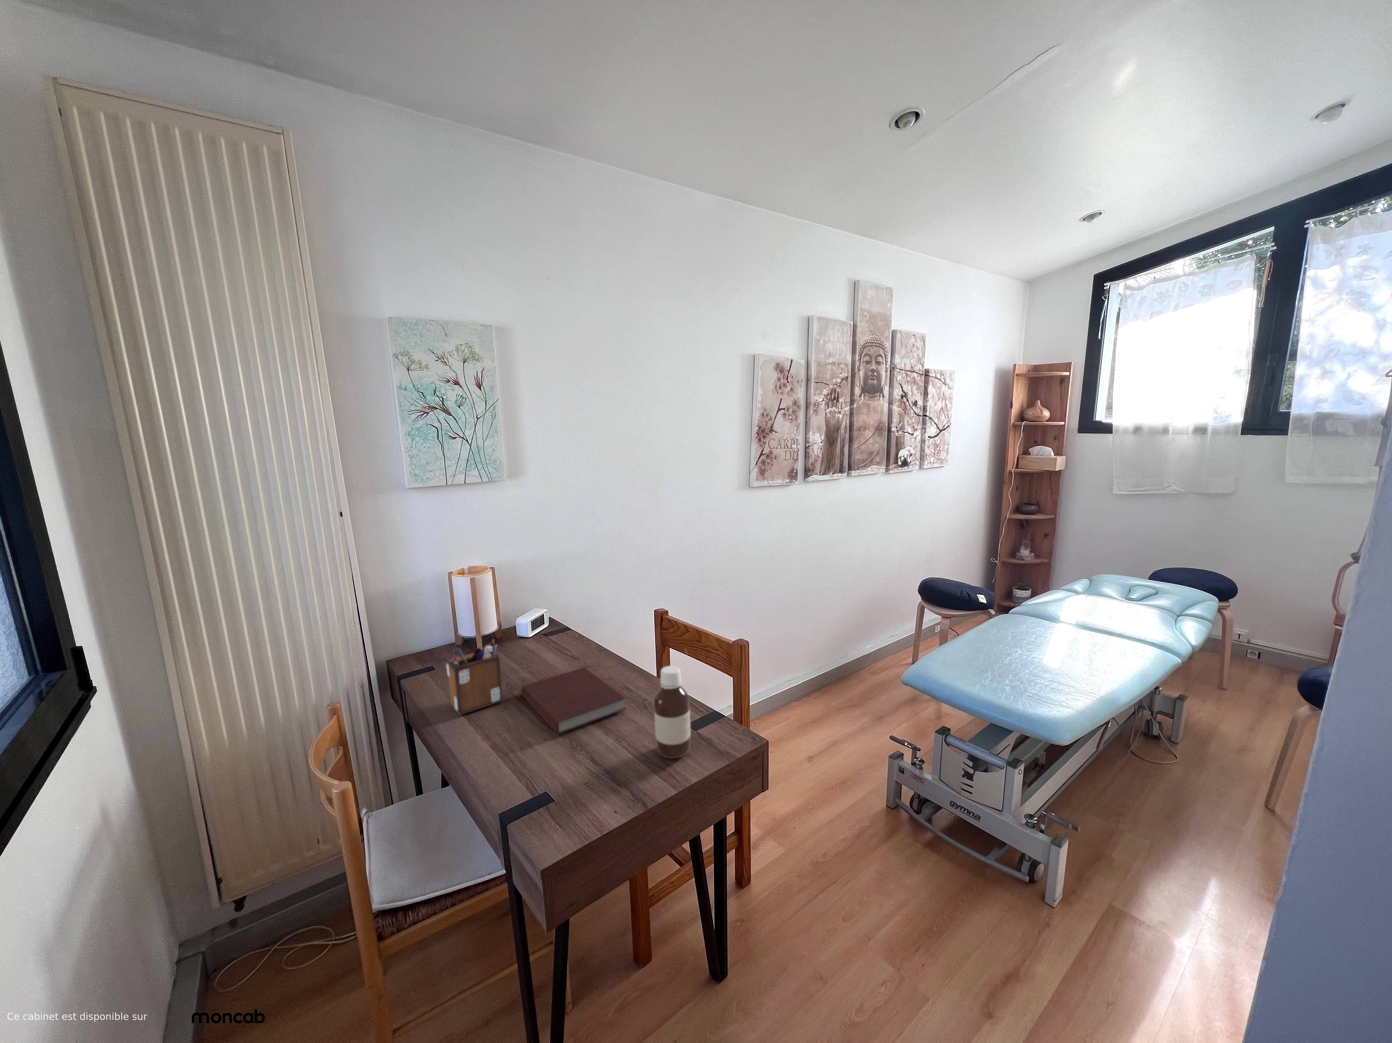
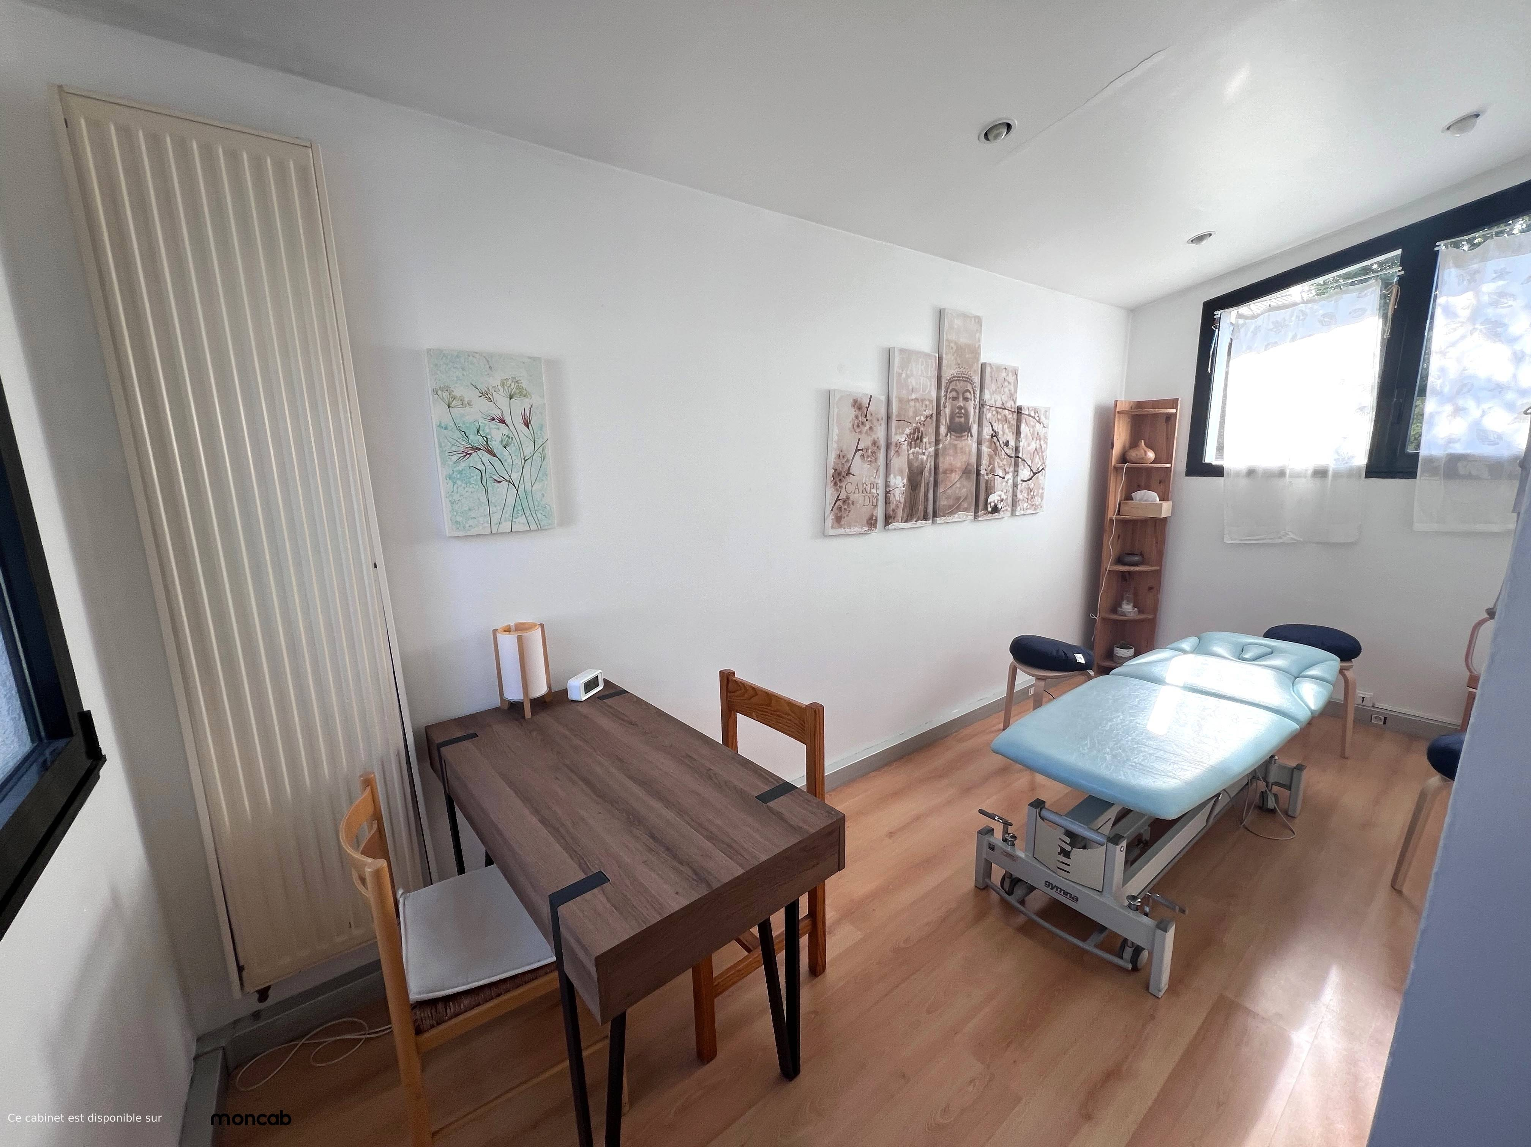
- bottle (672, 711)
- desk organizer (473, 672)
- notebook (572, 697)
